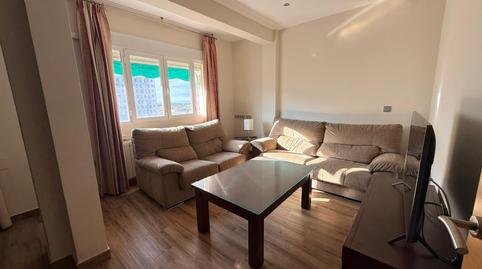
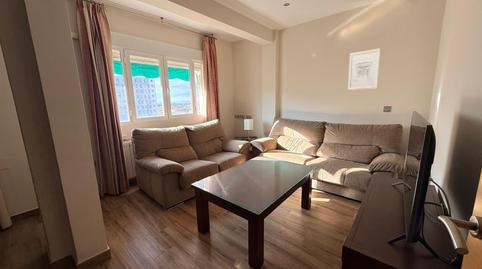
+ wall art (363, 70)
